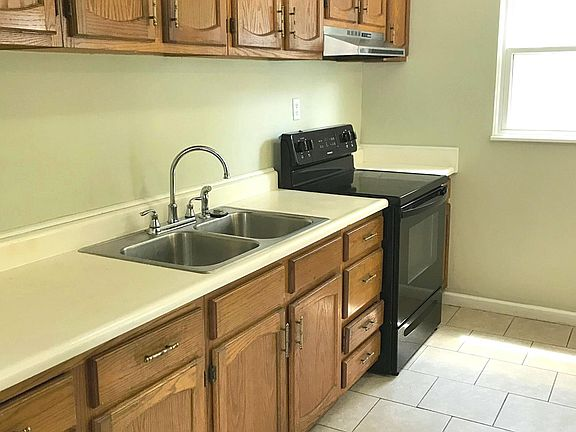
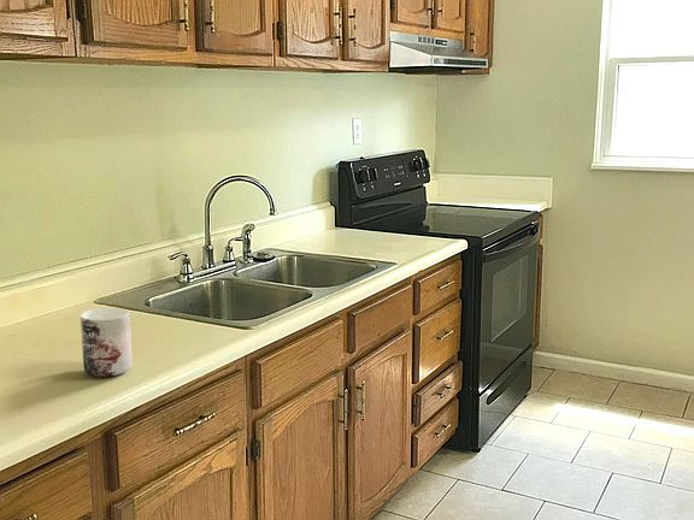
+ mug (101, 341)
